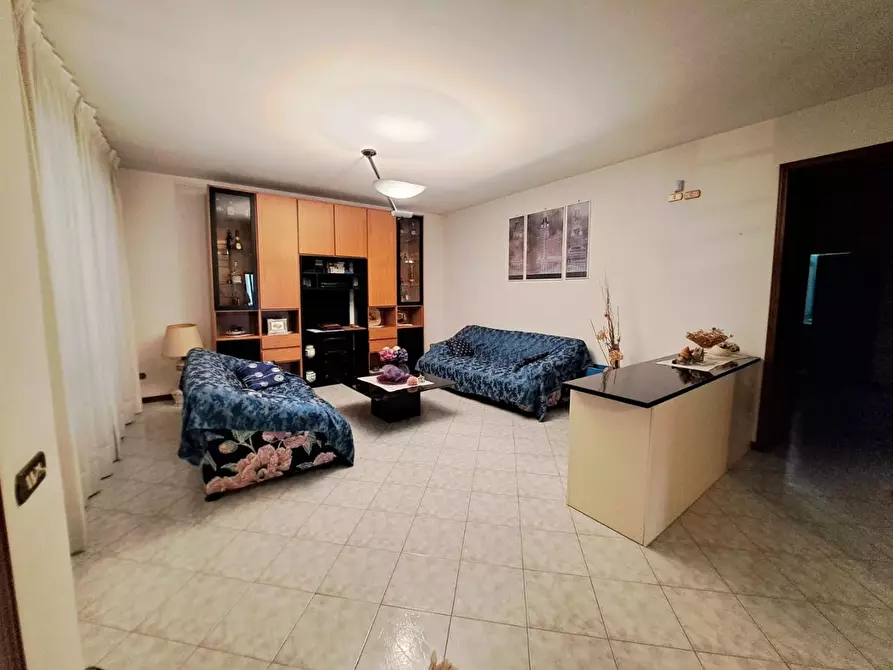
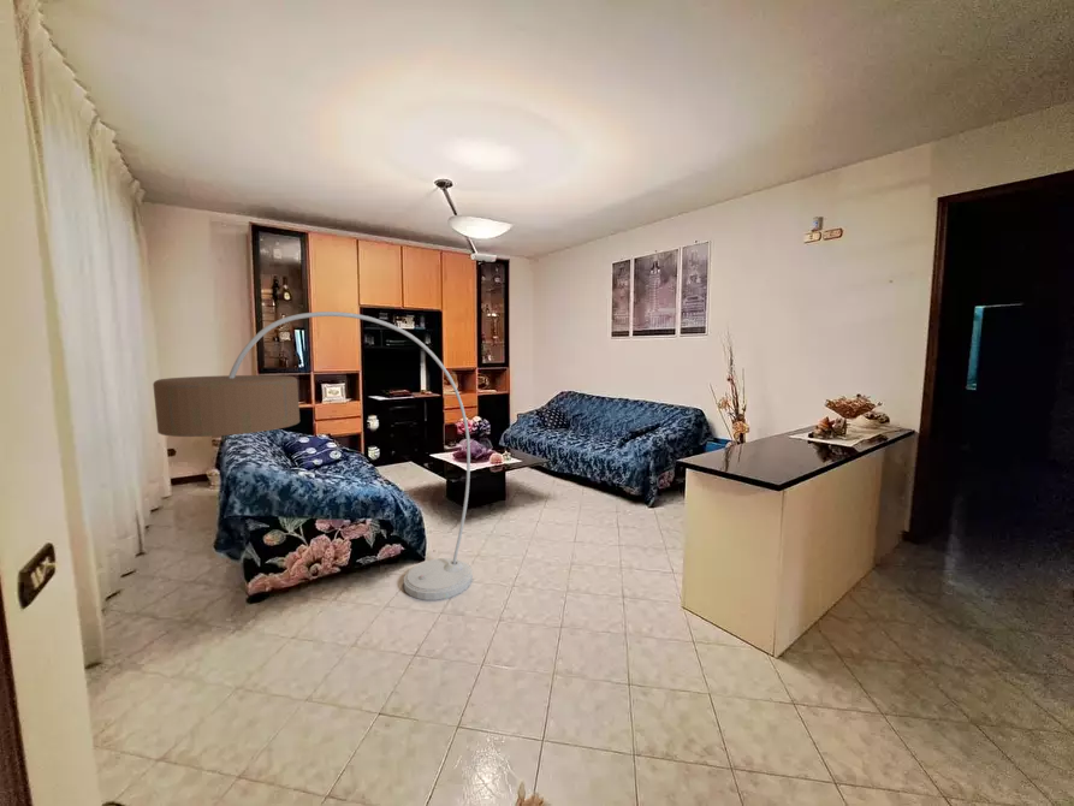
+ floor lamp (298, 421)
